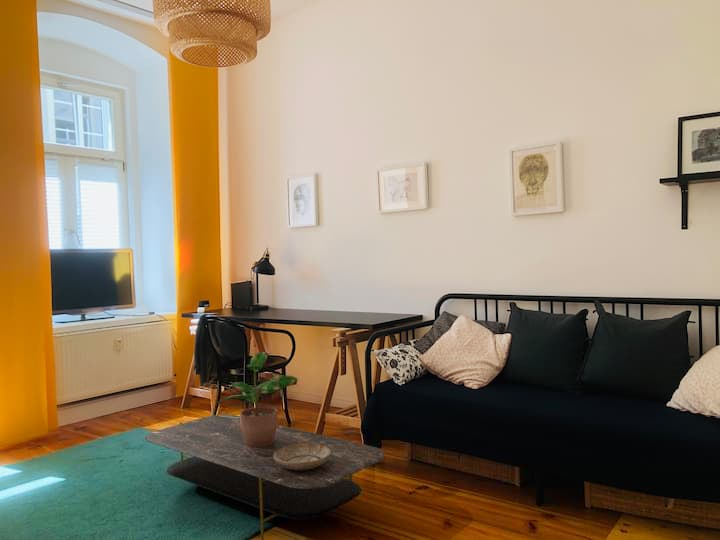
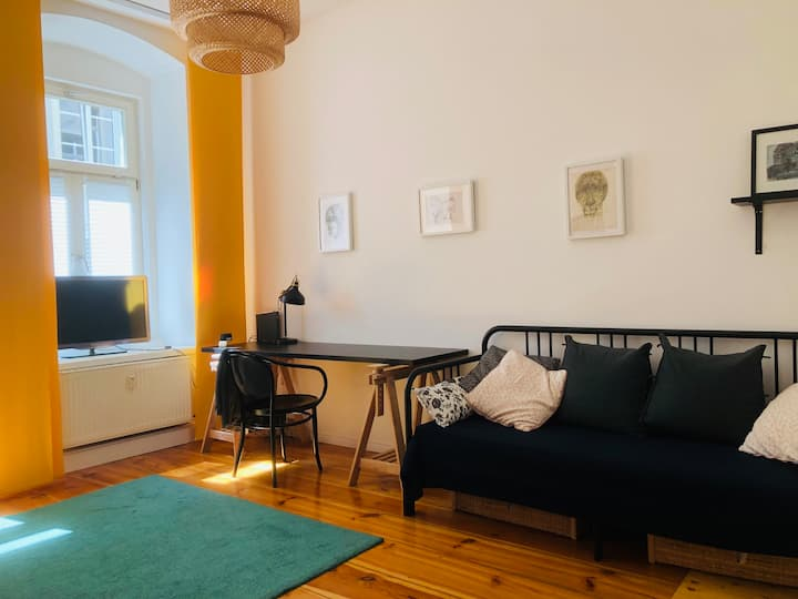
- potted plant (259, 399)
- coffee table (257, 471)
- ceramic bowl (302, 457)
